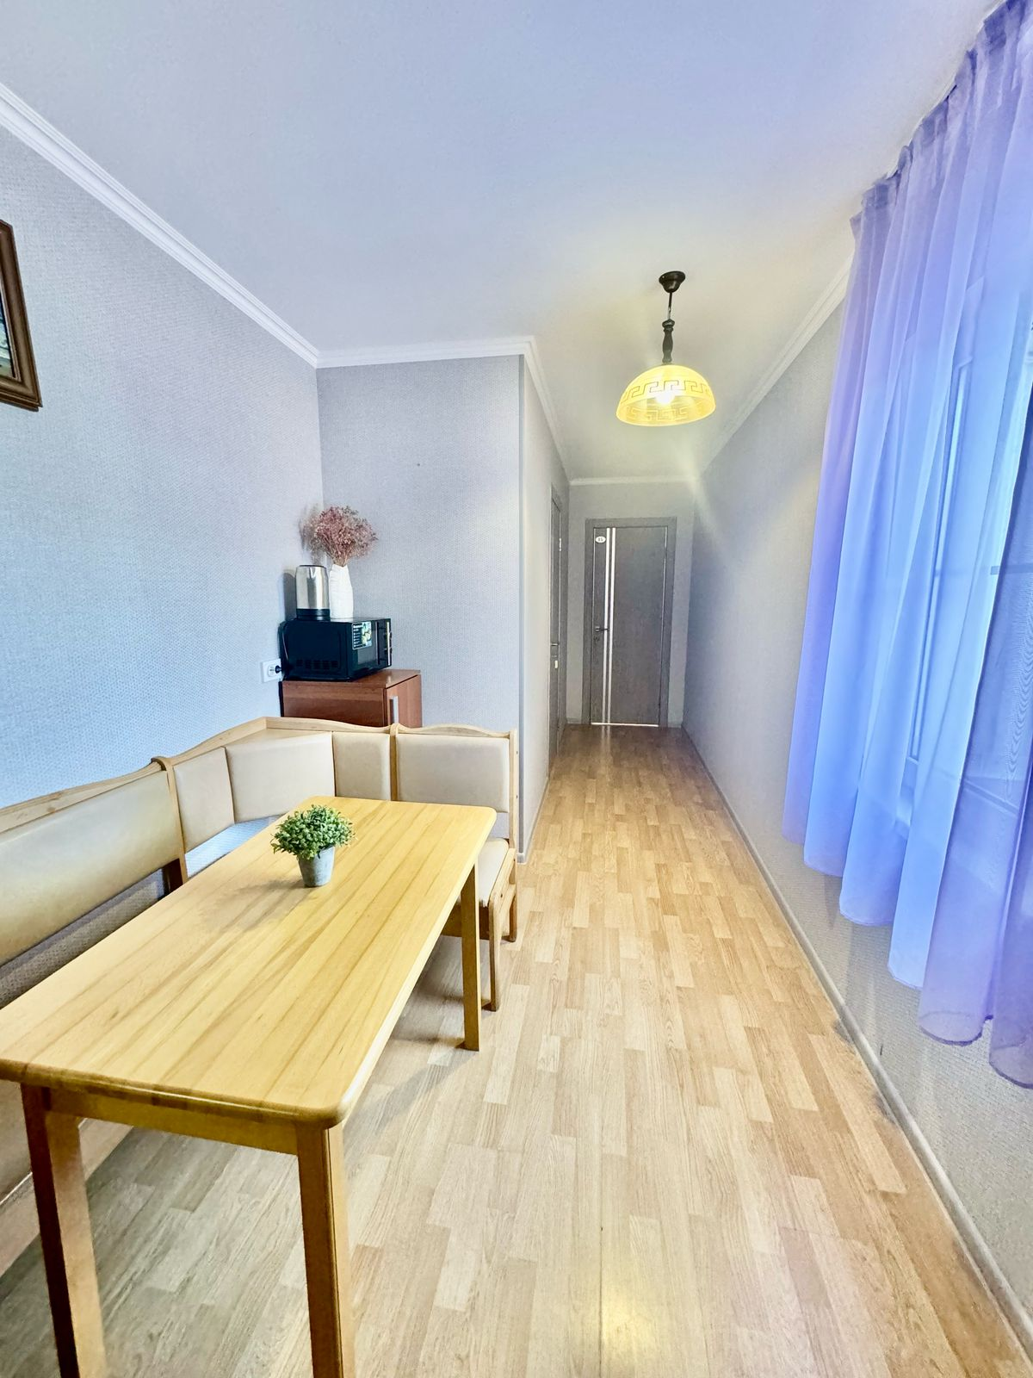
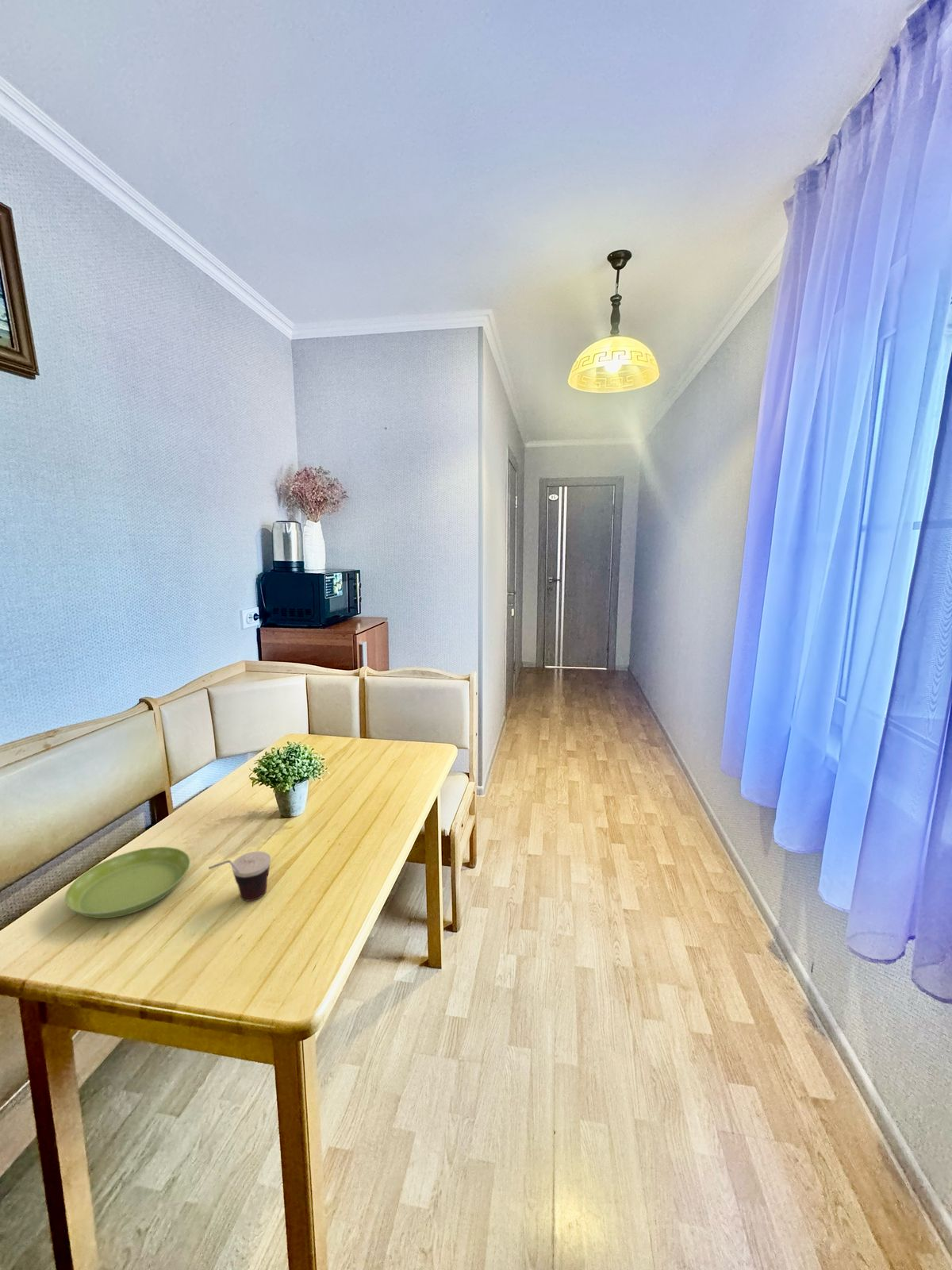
+ saucer (132, 883)
+ cup (240, 876)
